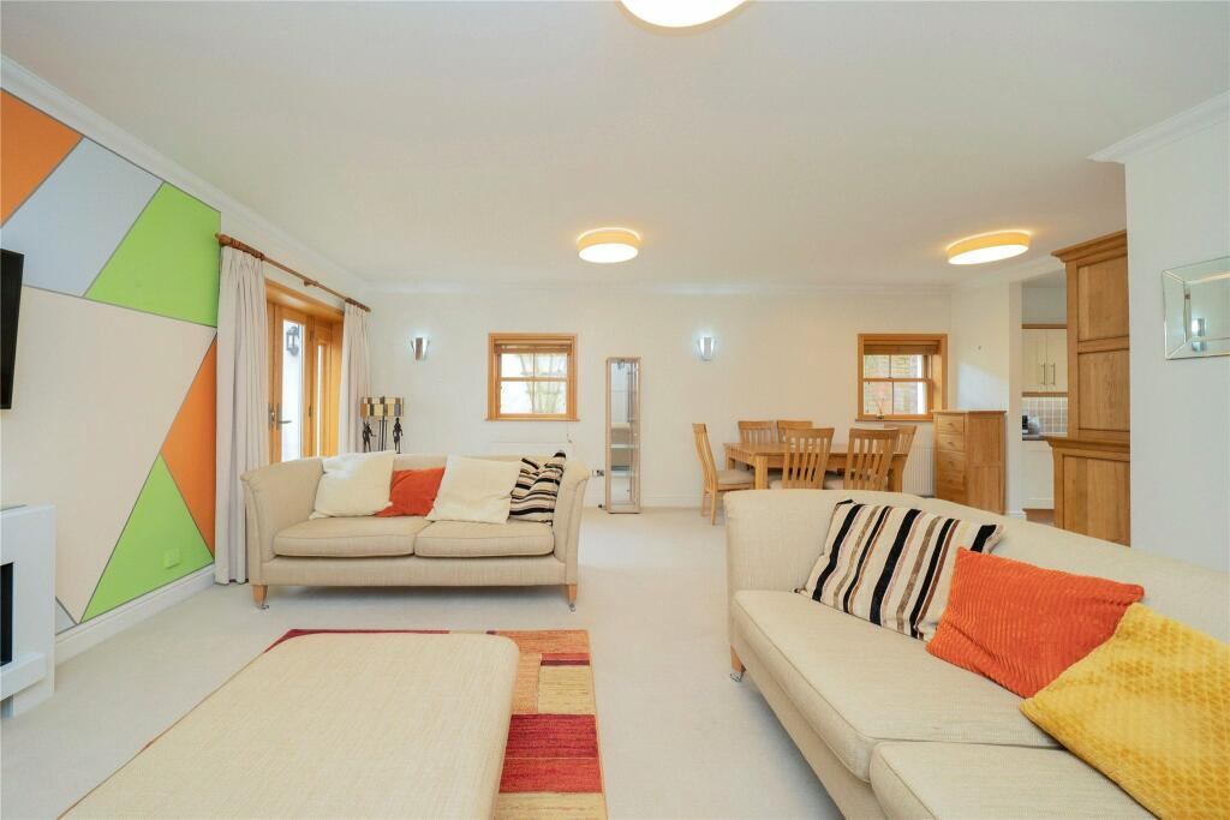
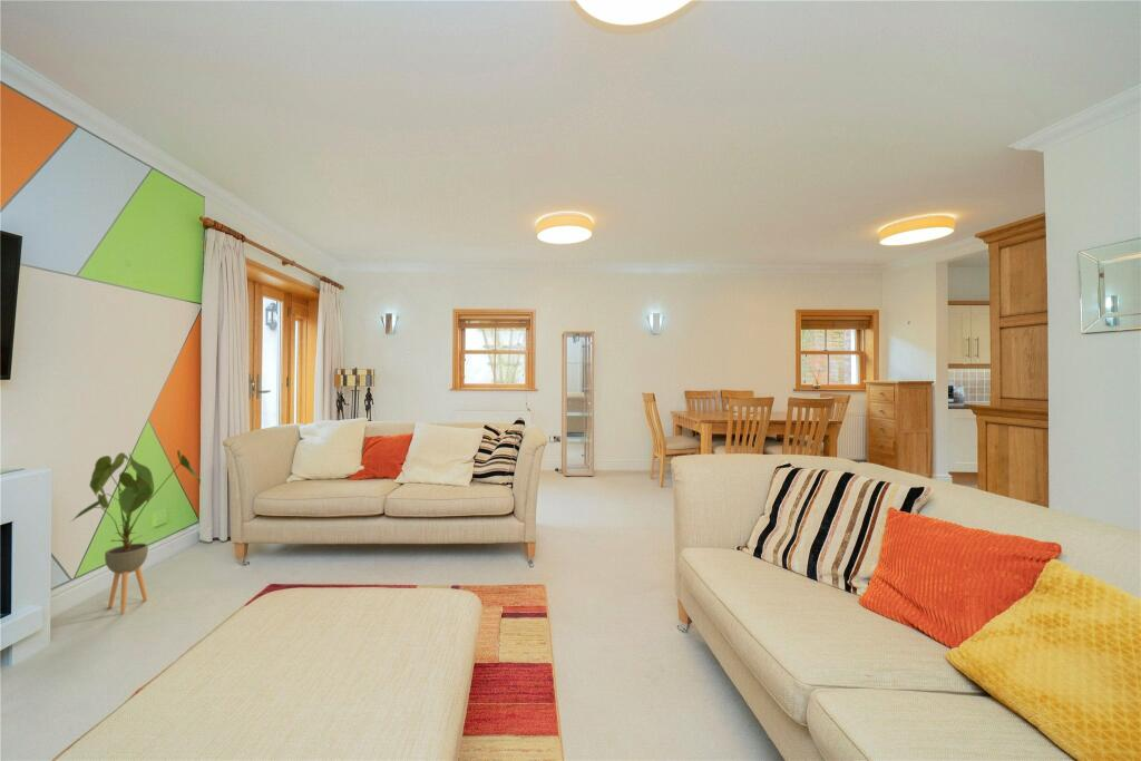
+ house plant (128, 526)
